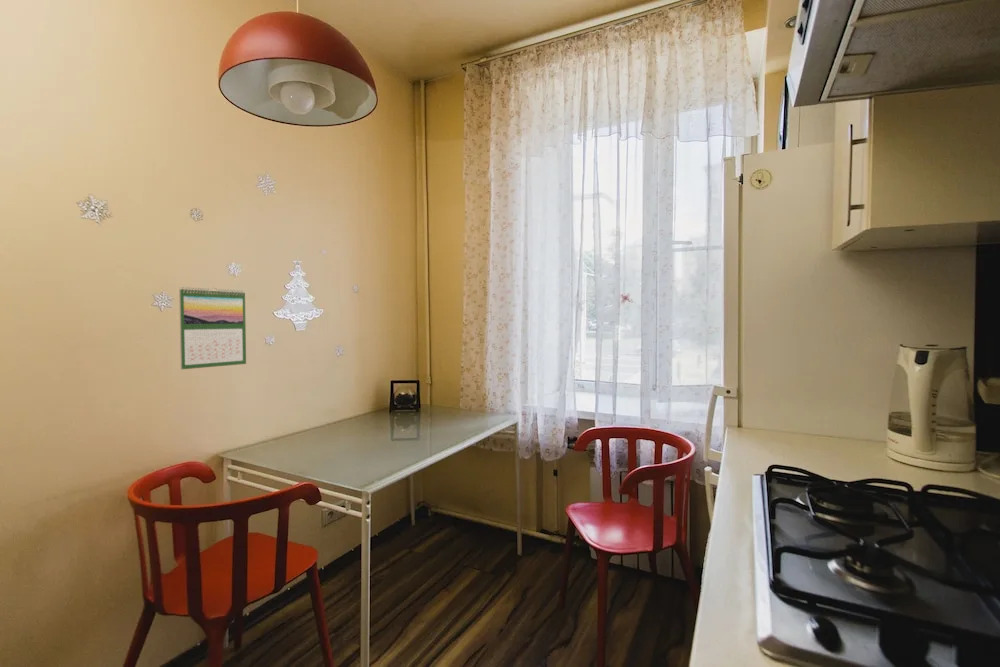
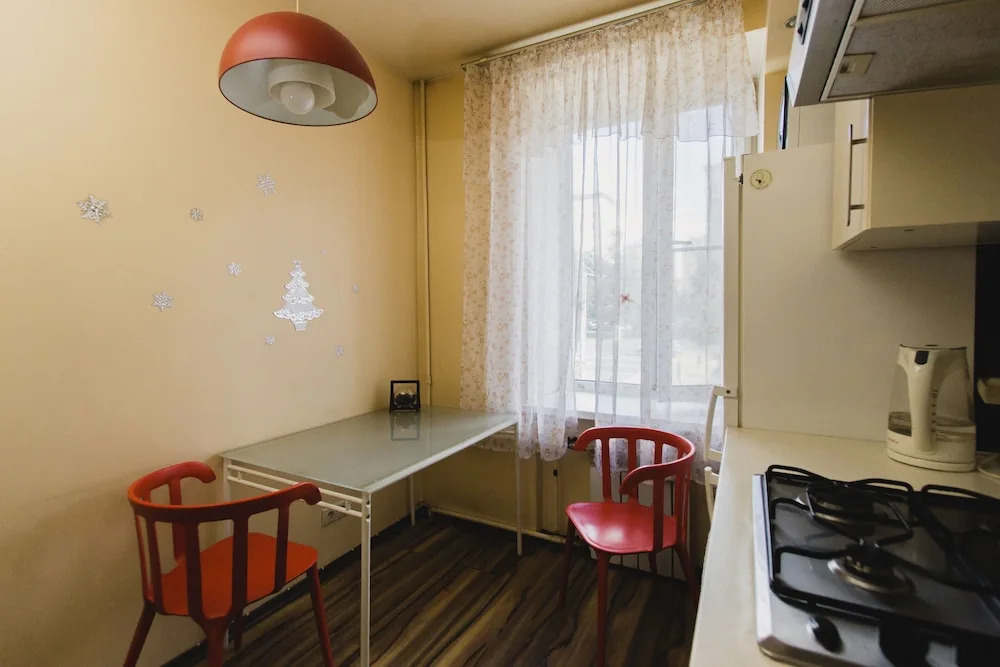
- calendar (214, 327)
